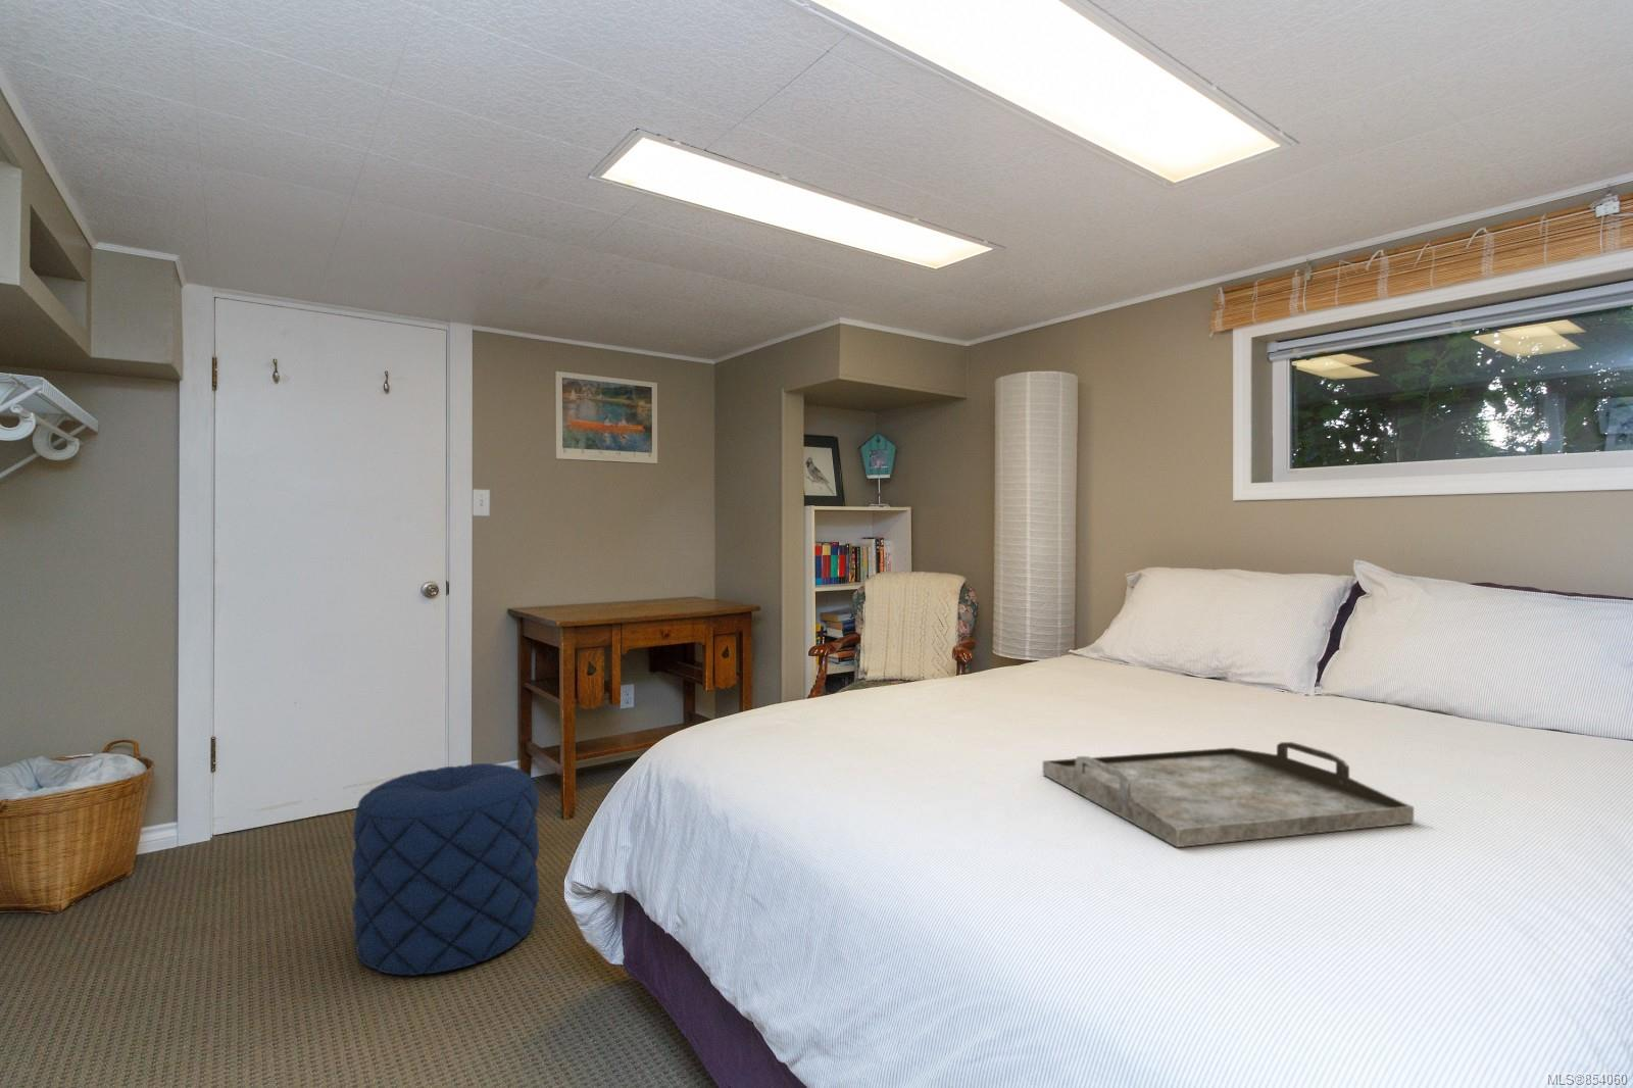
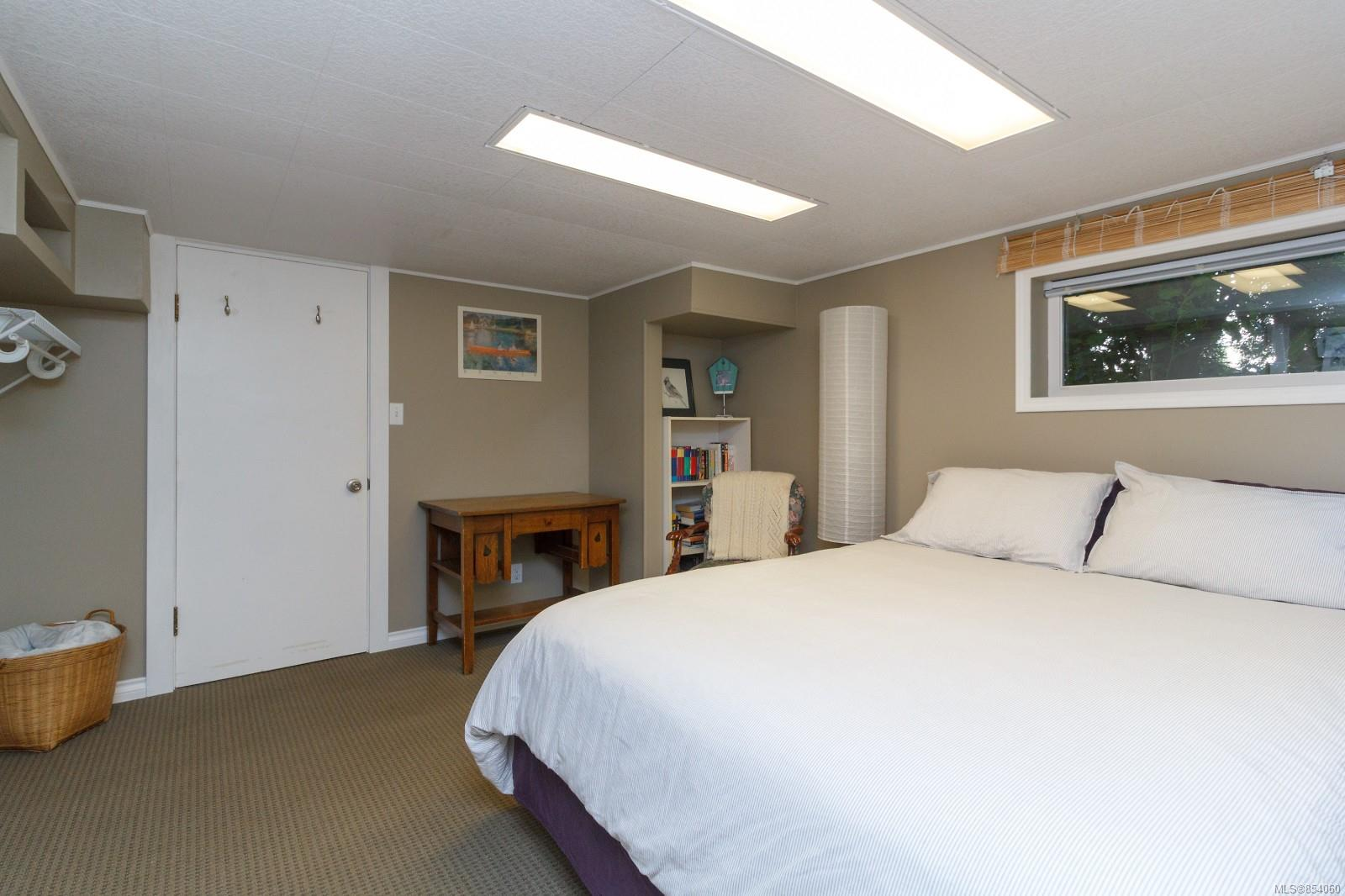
- pouf (450, 855)
- serving tray (1209, 775)
